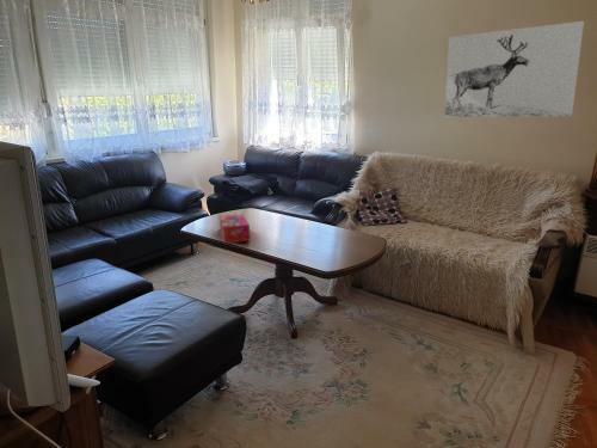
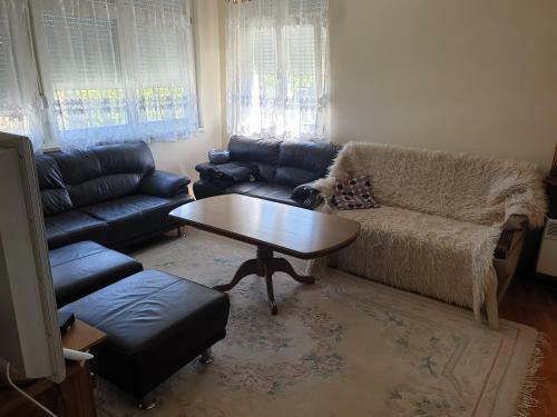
- tissue box (234, 227)
- wall art (506, 74)
